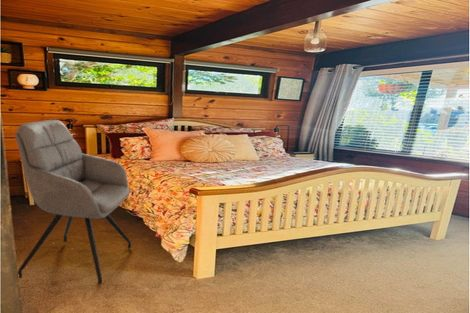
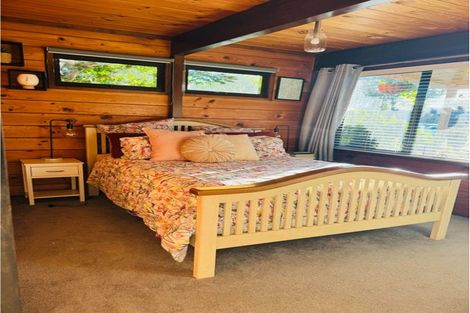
- chair (77, 195)
